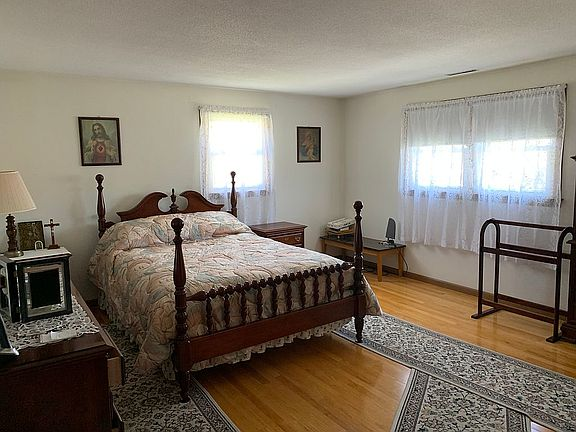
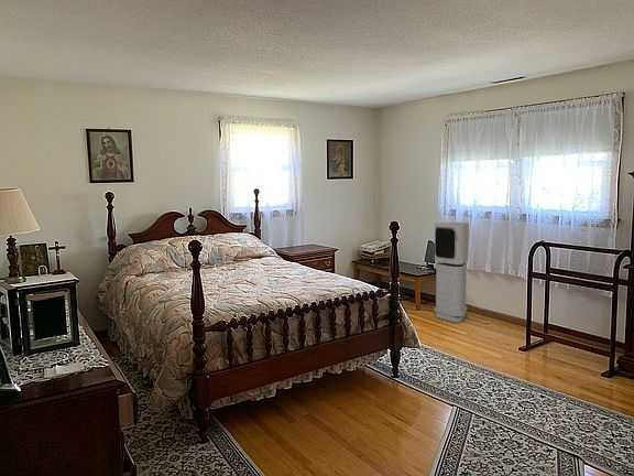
+ air purifier (456, 270)
